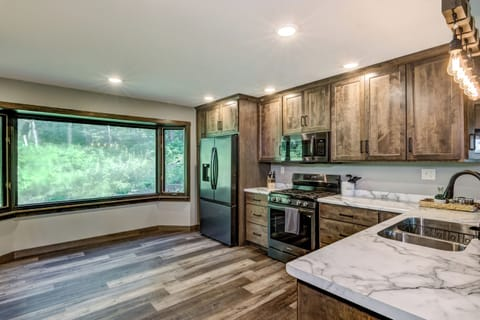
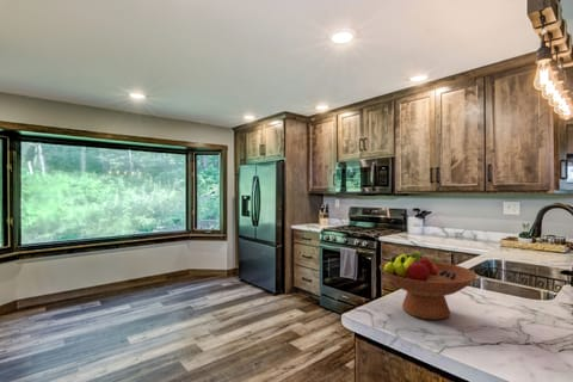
+ fruit bowl (425, 282)
